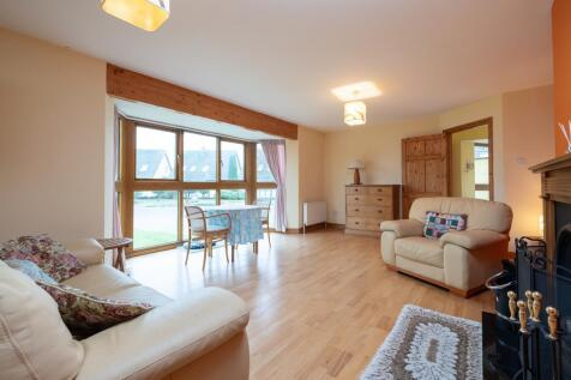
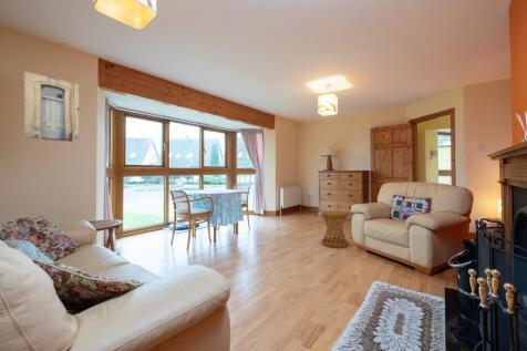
+ side table (333, 228)
+ wall art (53, 109)
